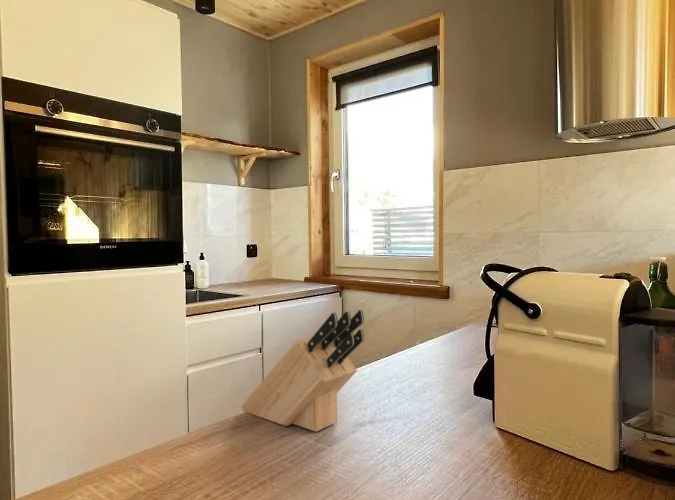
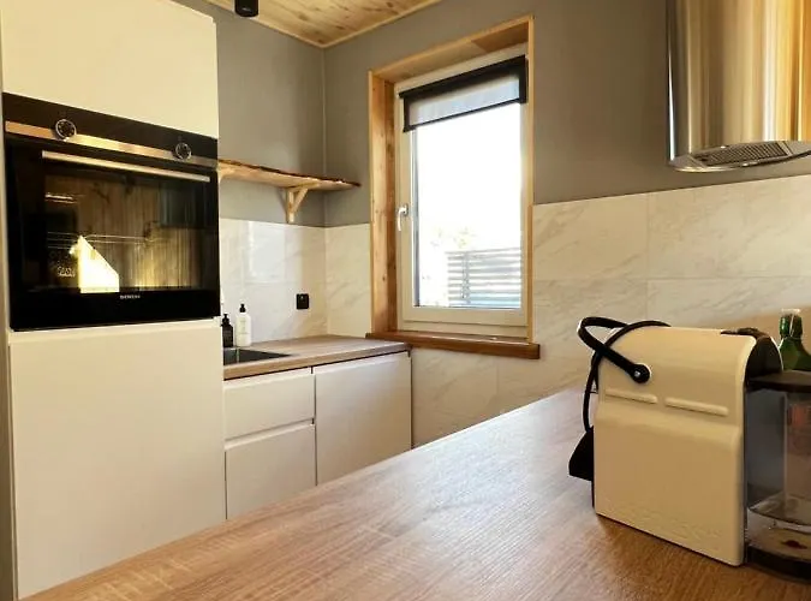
- knife block (303, 362)
